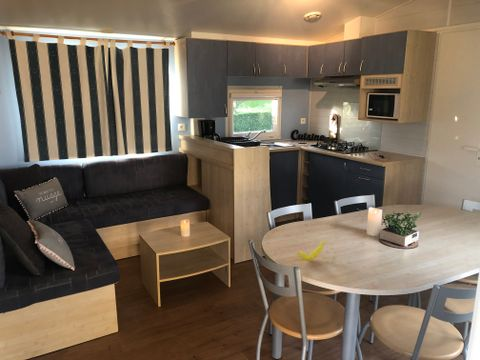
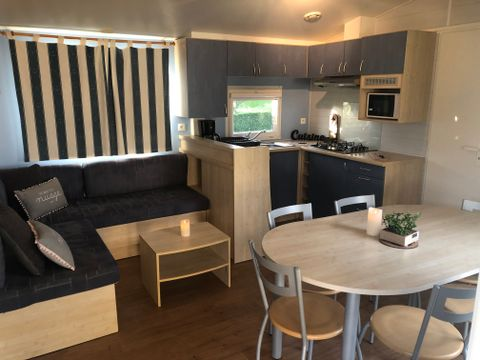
- banana (312, 252)
